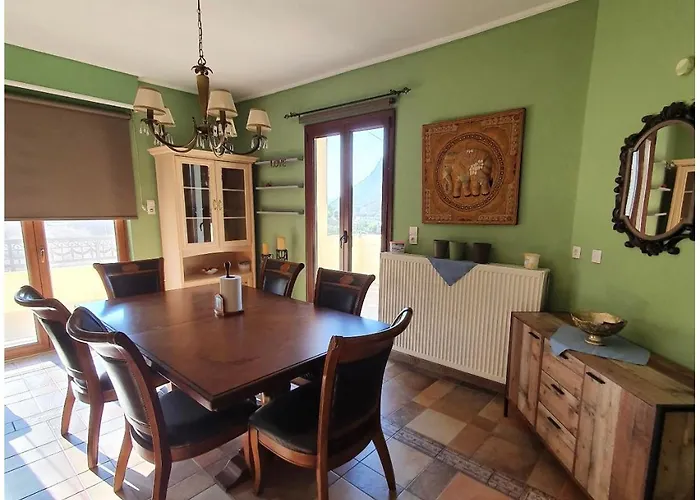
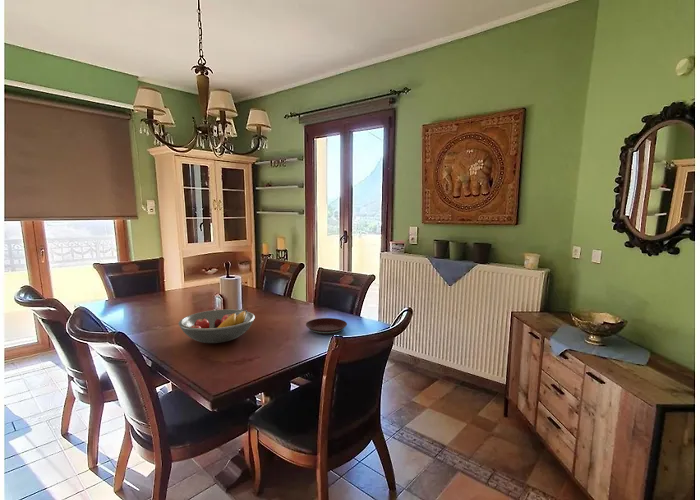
+ plate (326, 326)
+ fruit bowl (218, 325)
